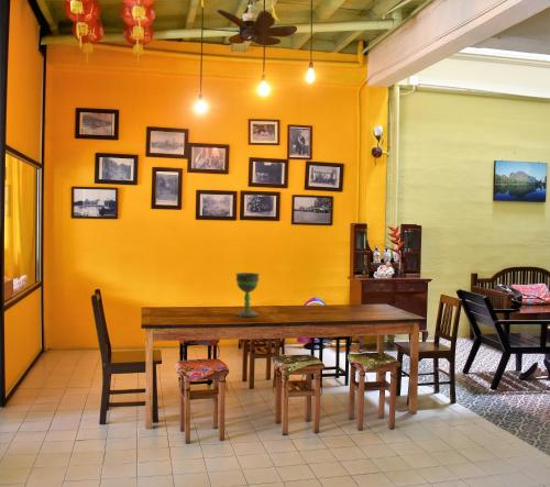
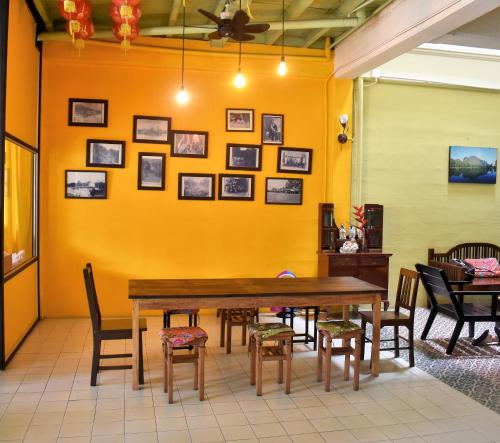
- chalice (246, 294)
